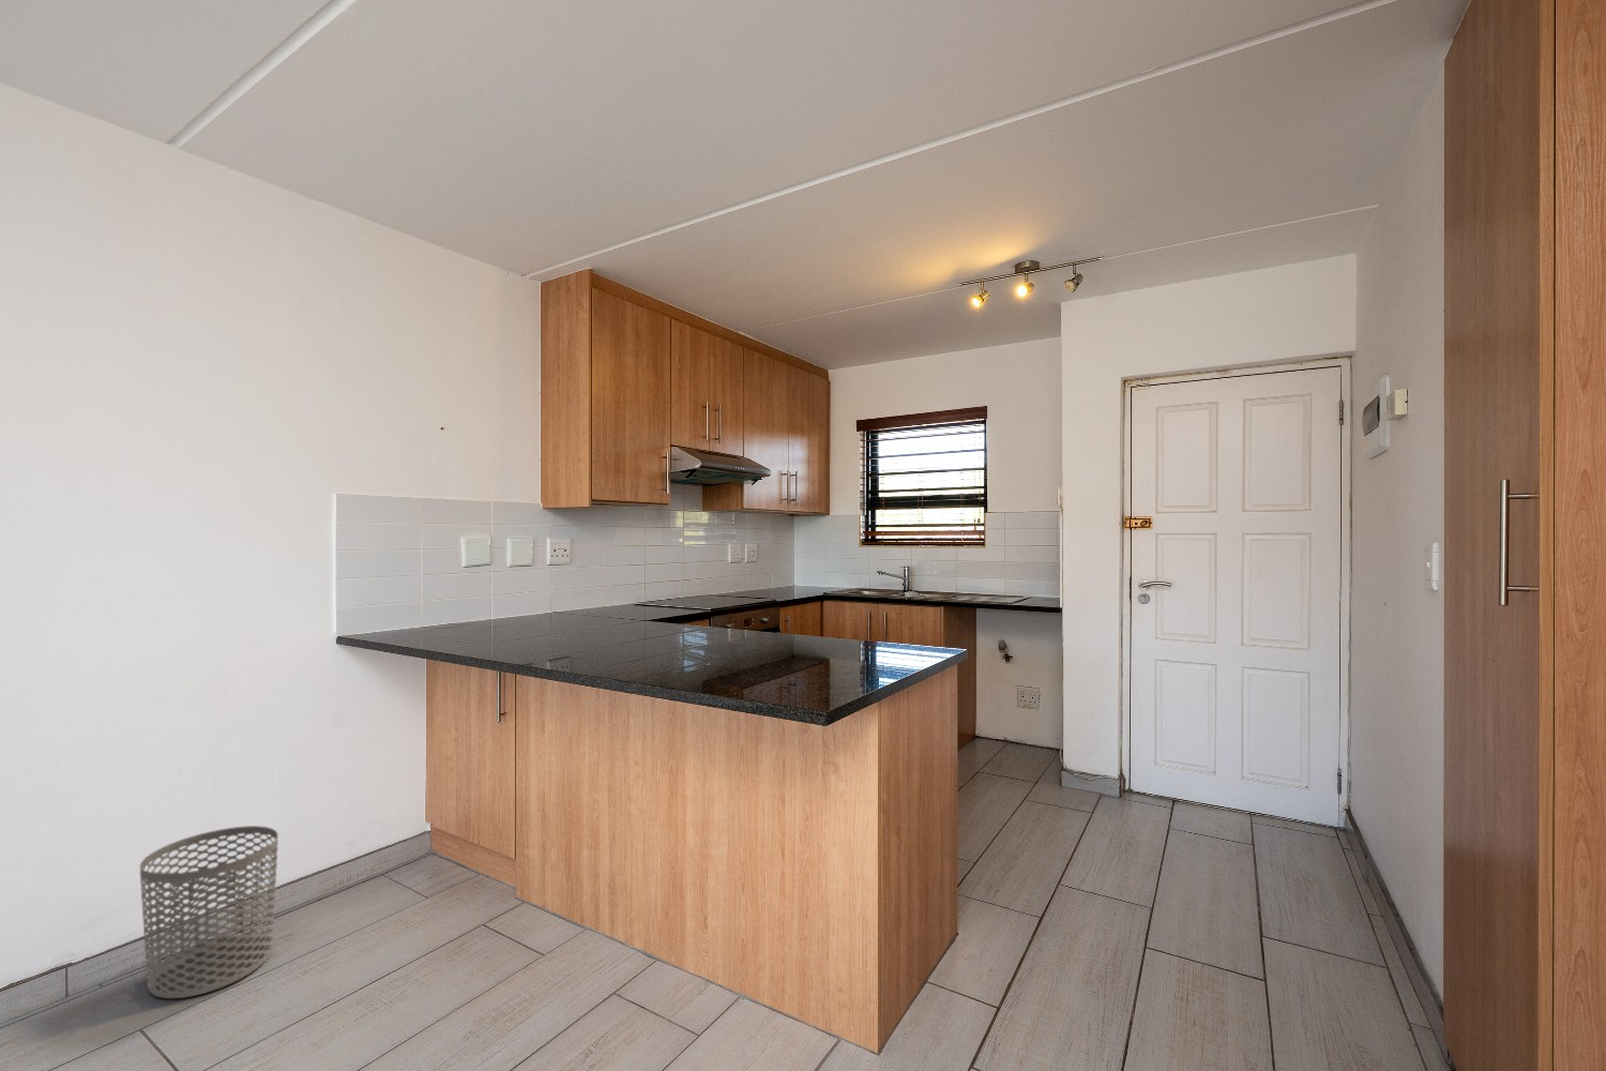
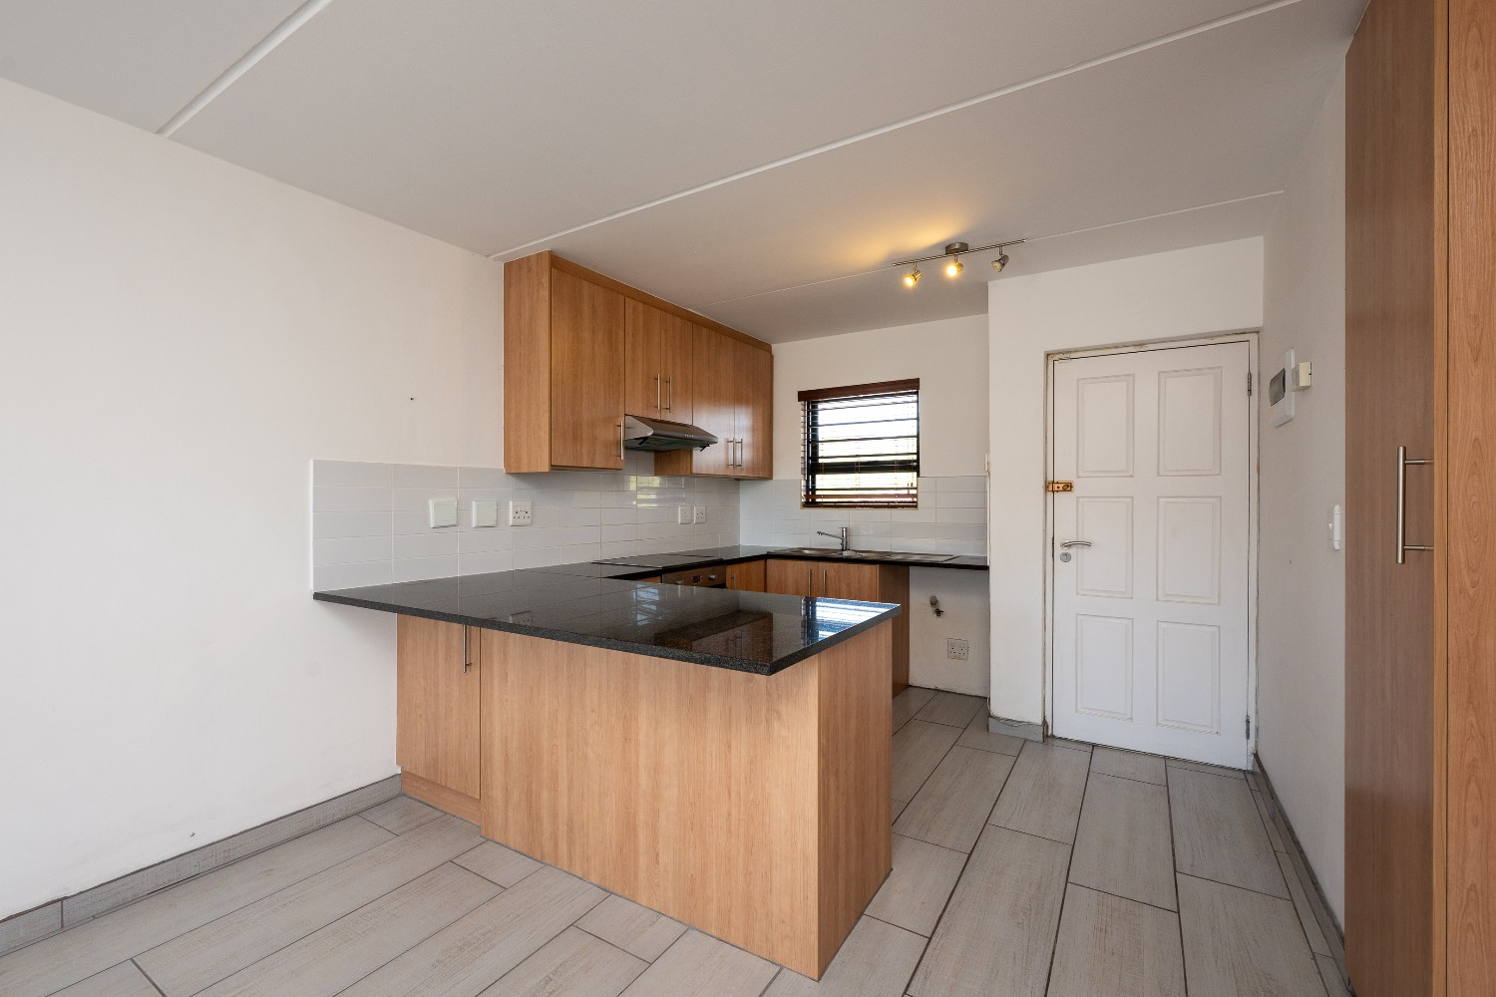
- waste bin (212, 908)
